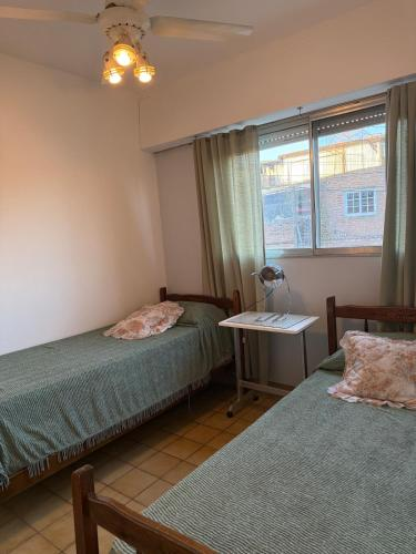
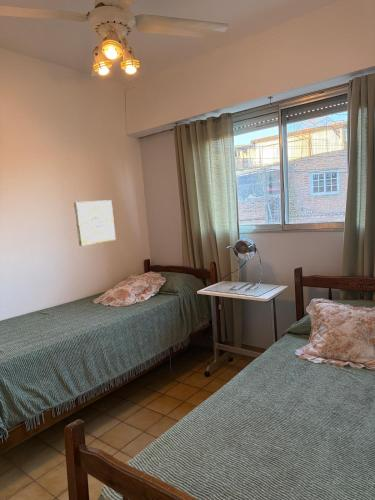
+ wall art (95, 222)
